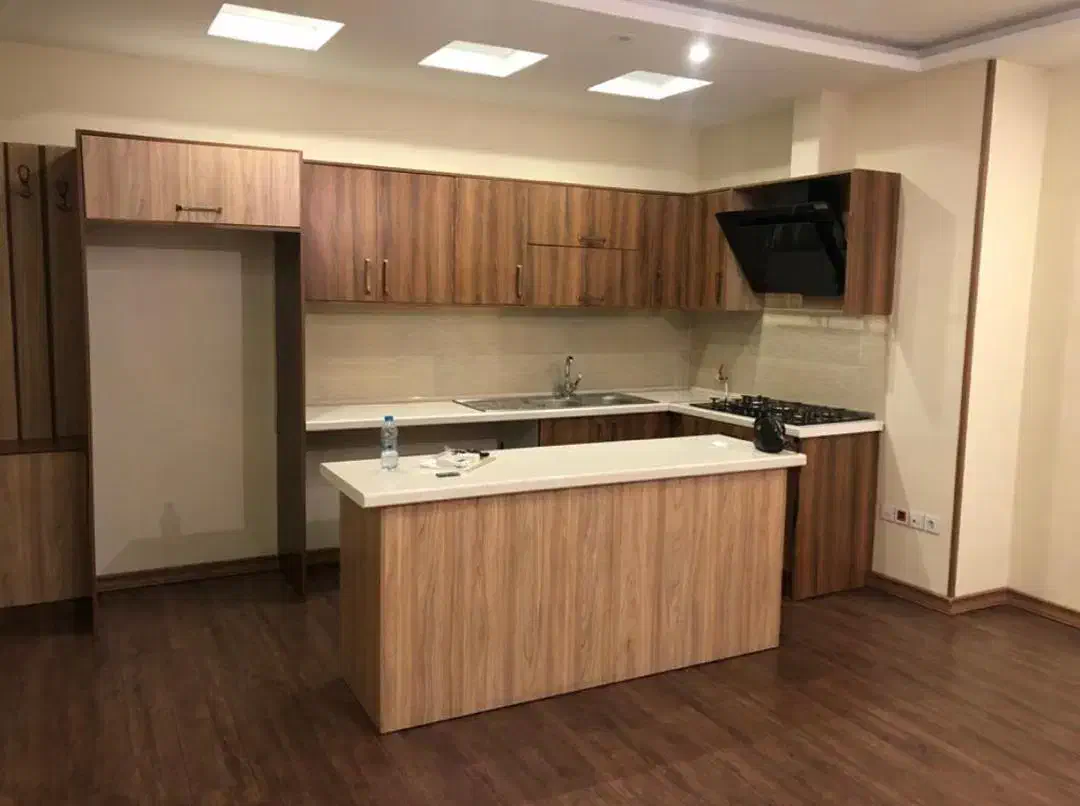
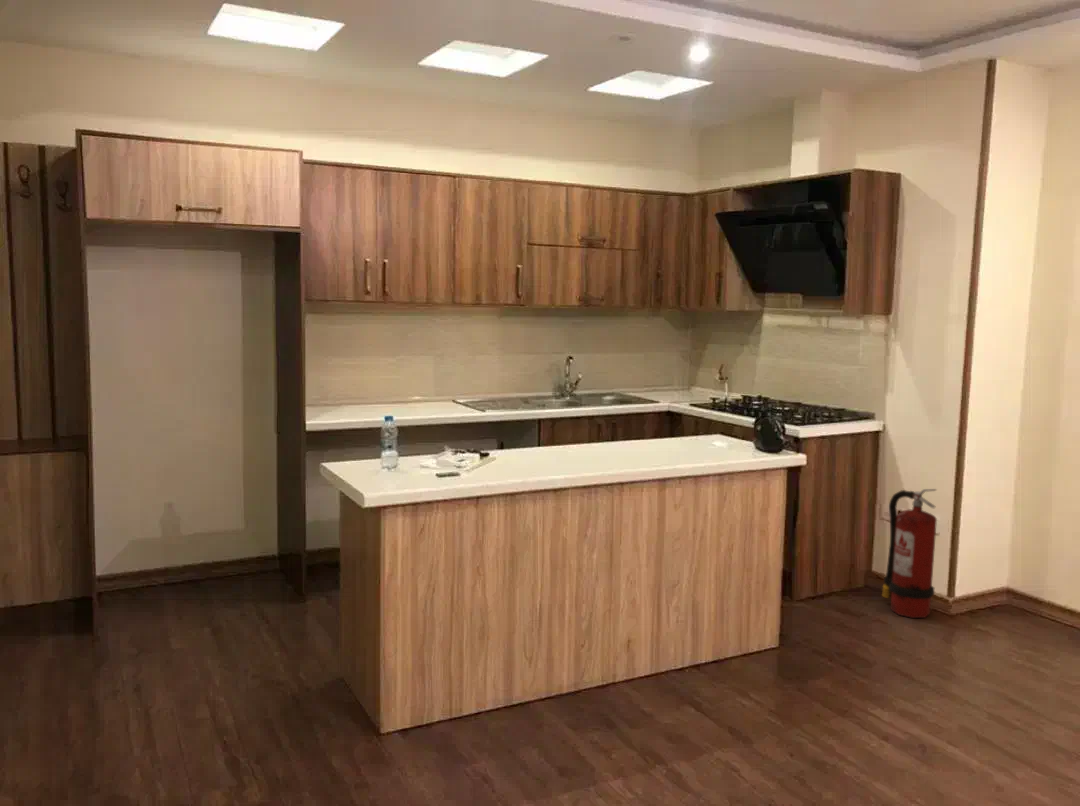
+ fire extinguisher (909, 547)
